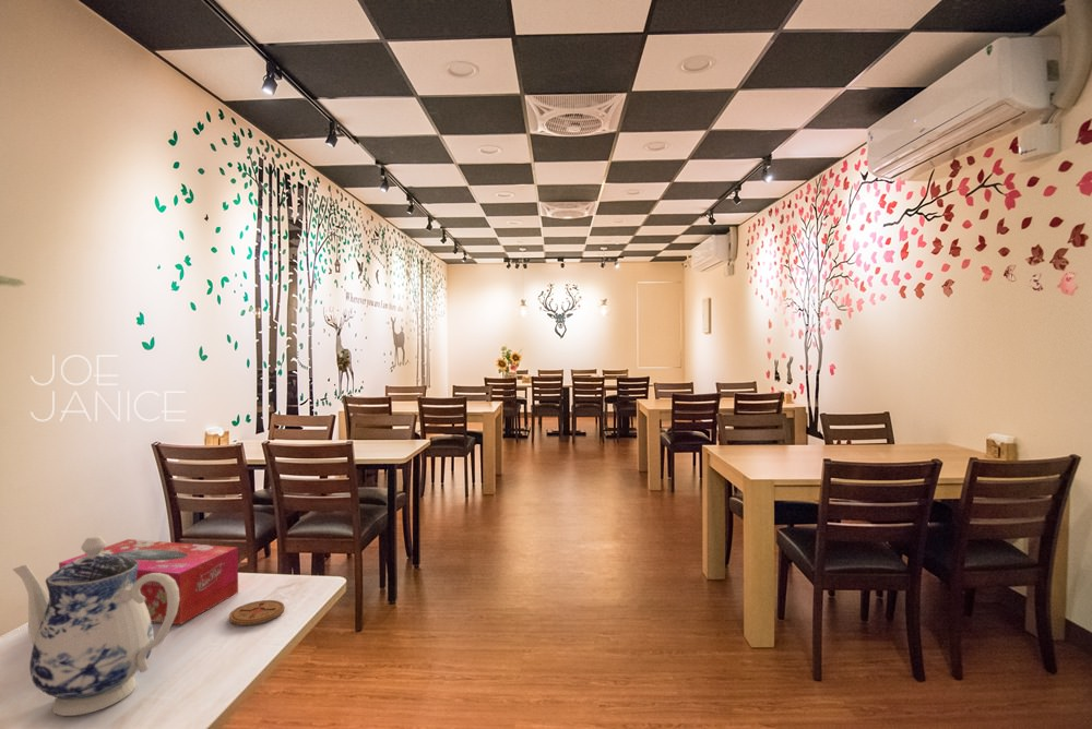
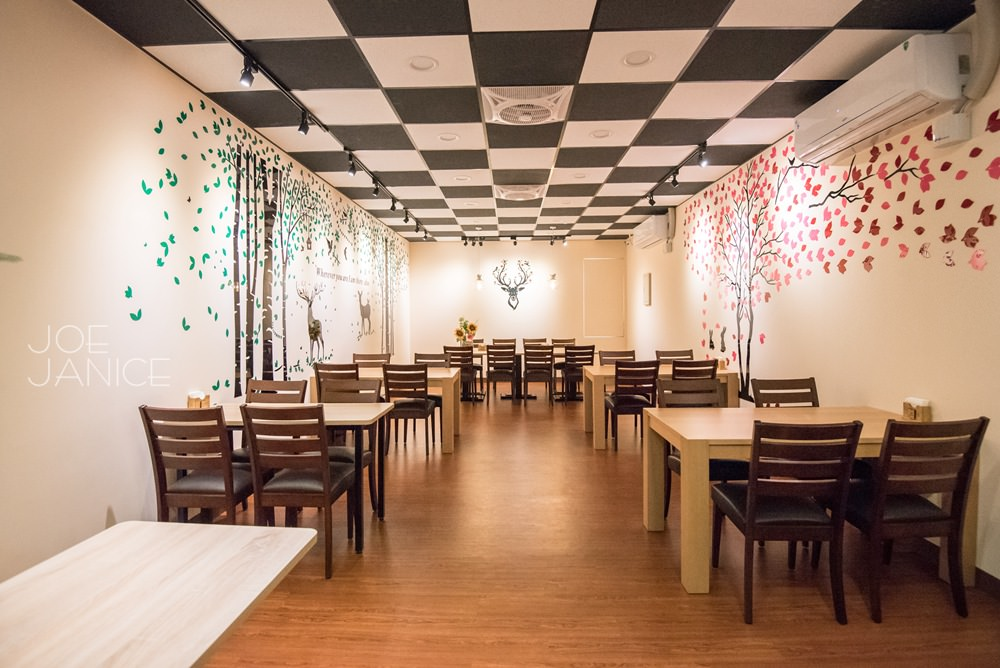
- coaster (257, 611)
- teapot (94, 616)
- tissue box (152, 581)
